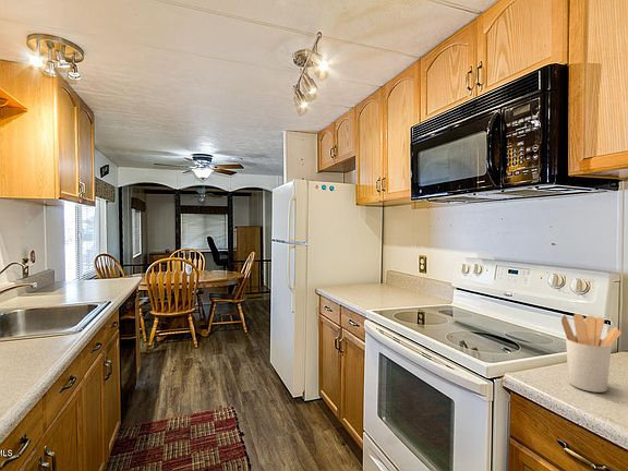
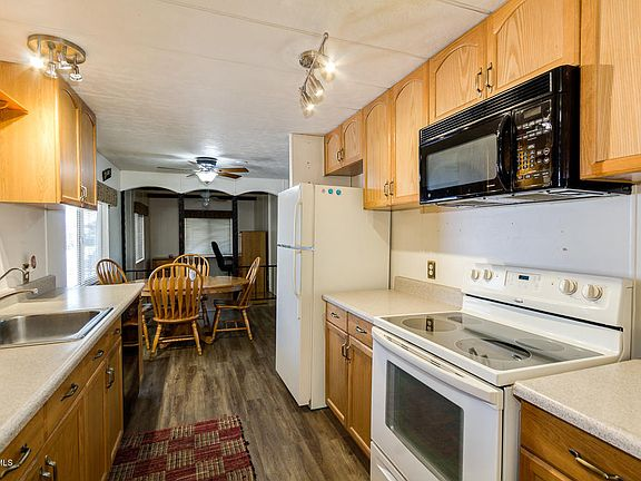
- utensil holder (587, 349)
